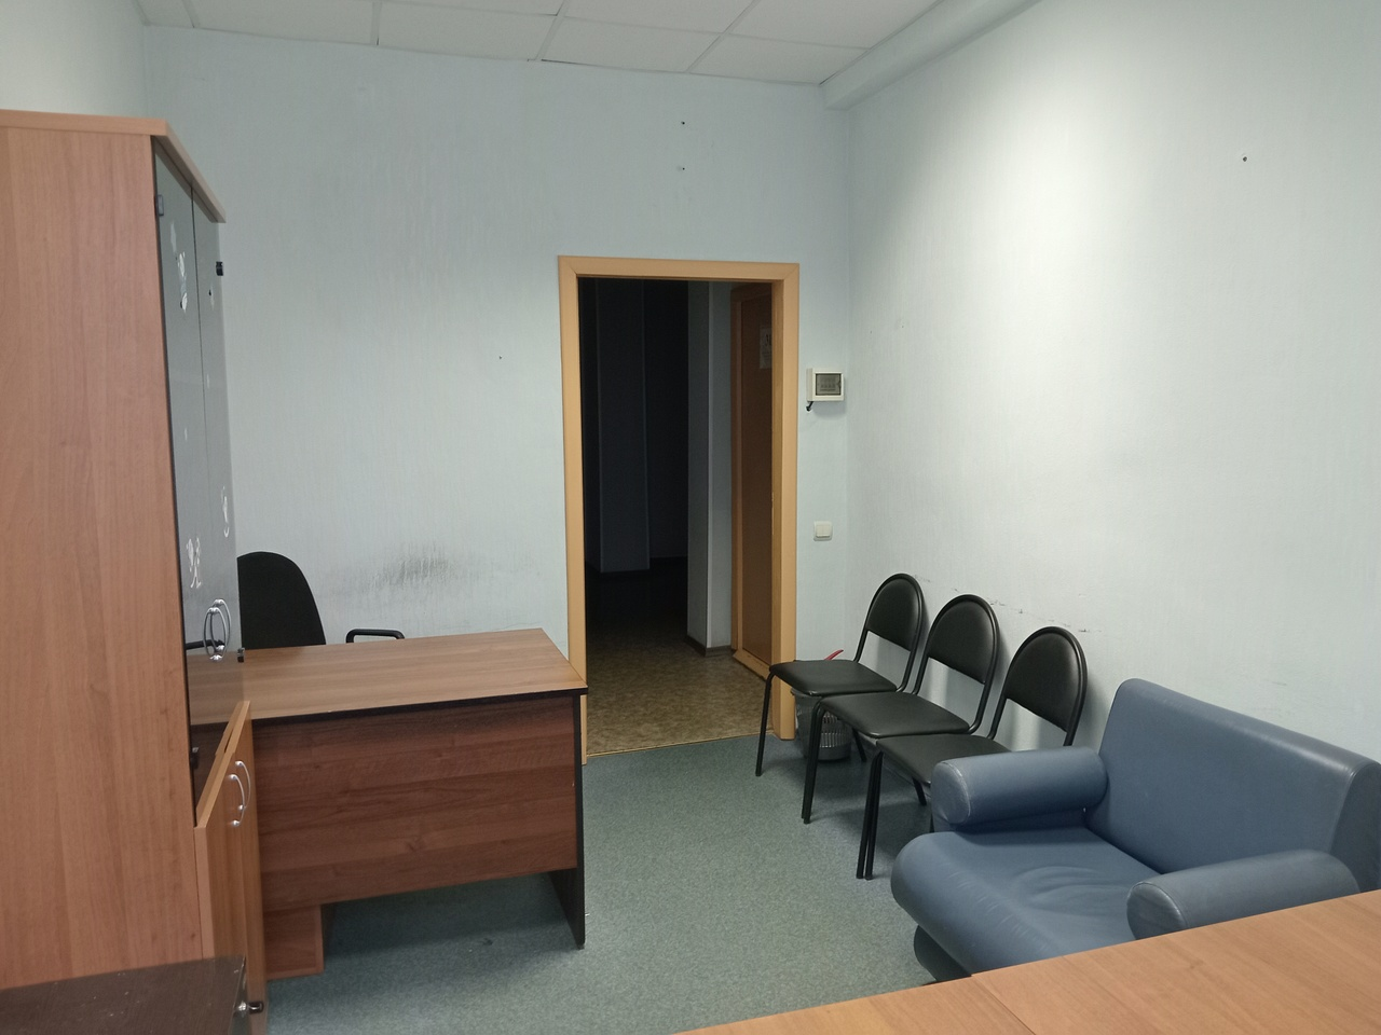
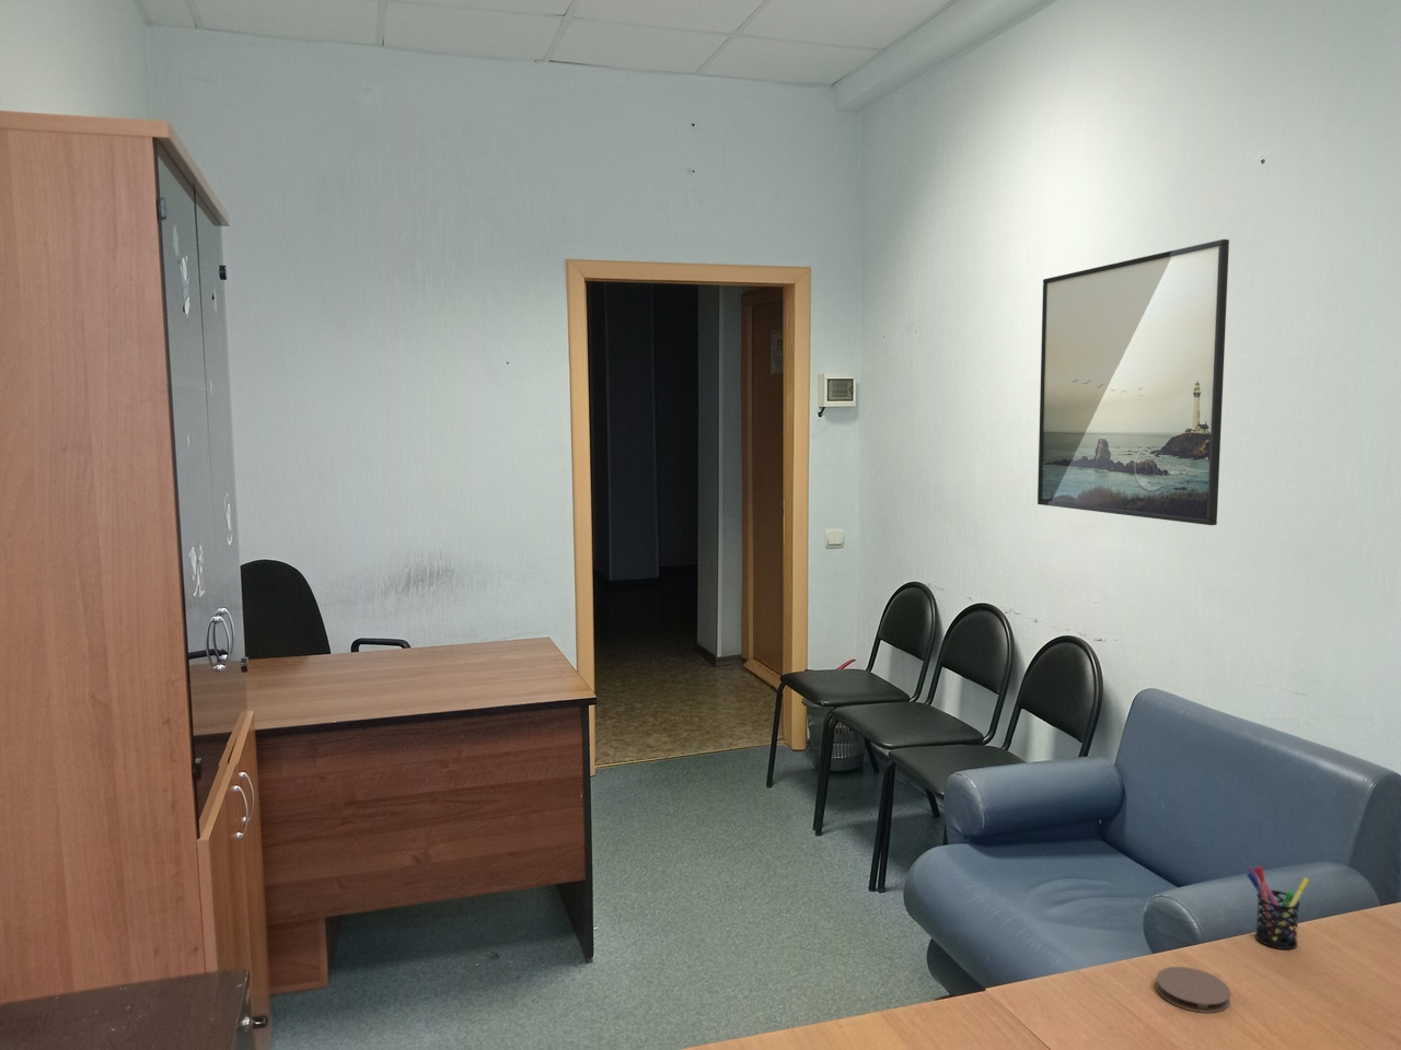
+ coaster (1191, 988)
+ pen holder (1277, 906)
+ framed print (1121, 388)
